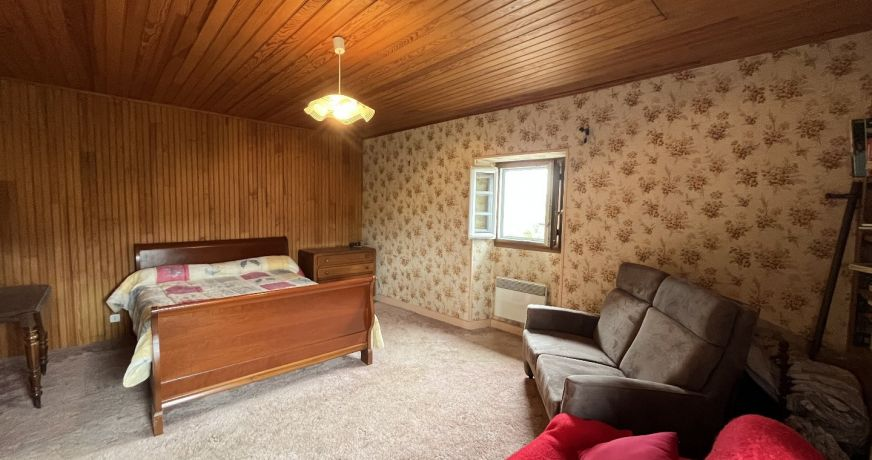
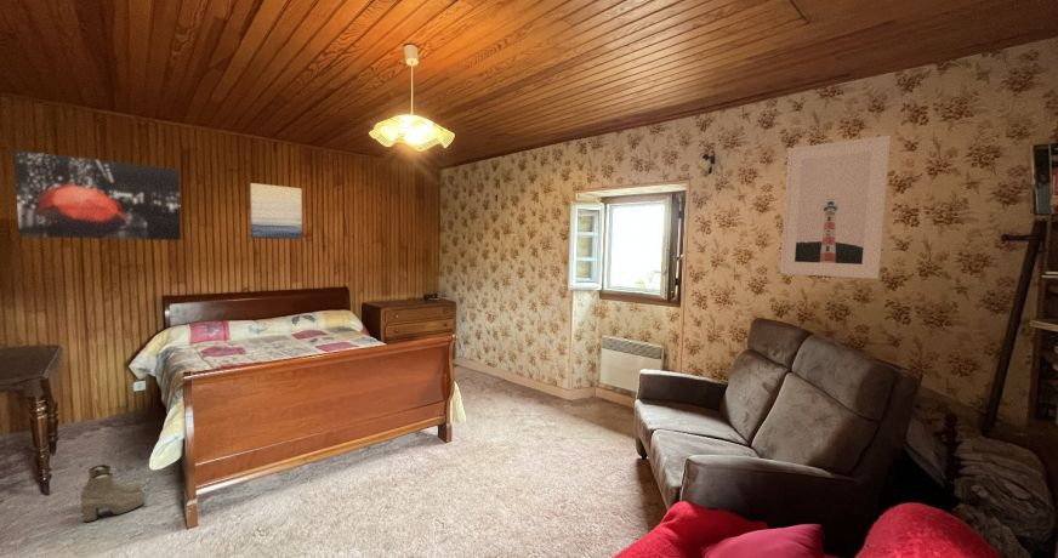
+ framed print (830, 210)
+ boots (112, 486)
+ wall art (277, 212)
+ wall art (106, 199)
